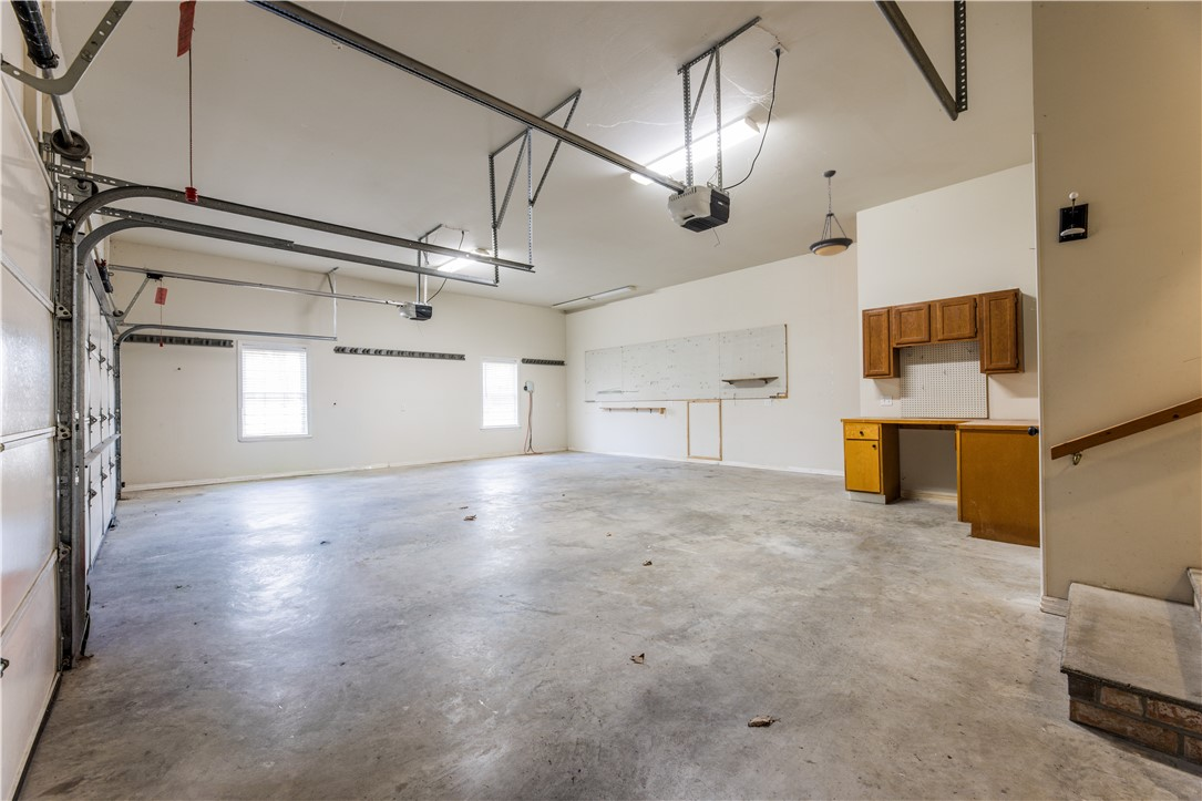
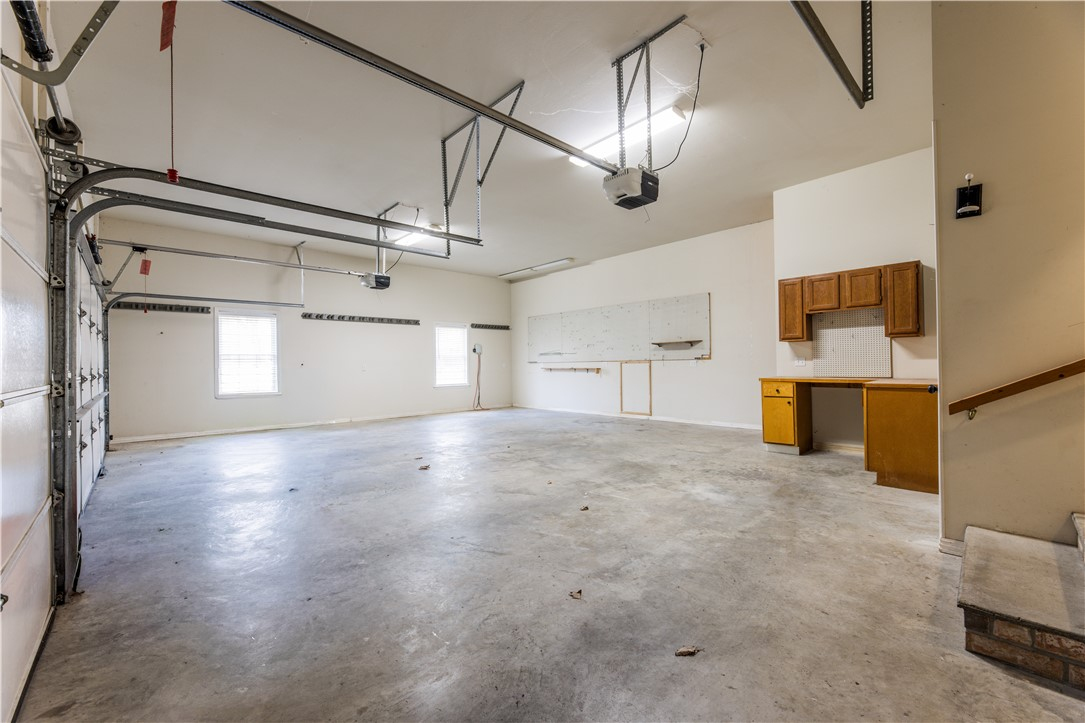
- light fixture (830, 214)
